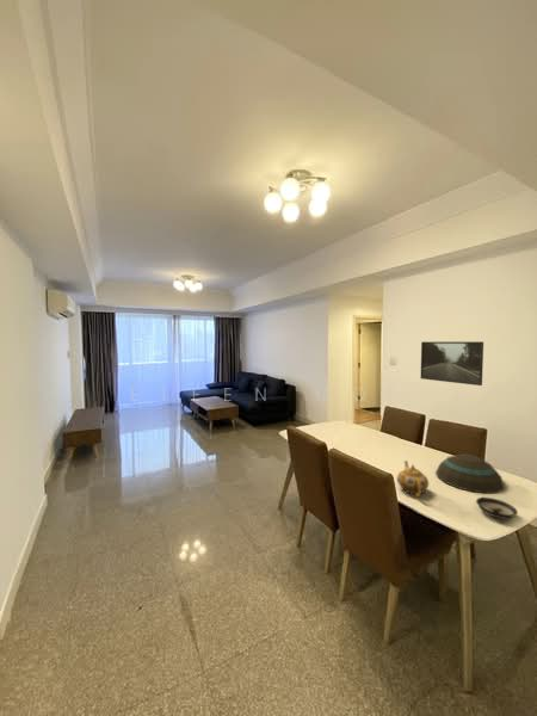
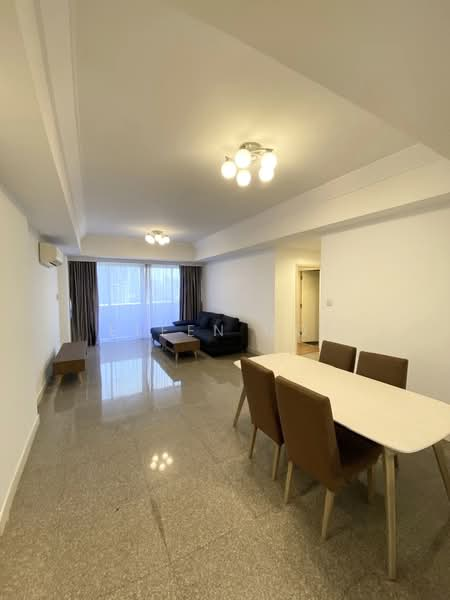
- saucer (495, 510)
- bowl (468, 467)
- teapot (412, 476)
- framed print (449, 362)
